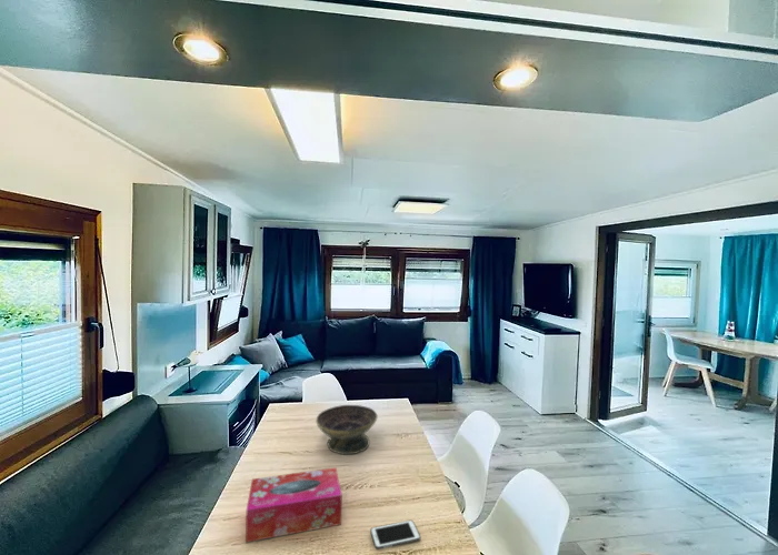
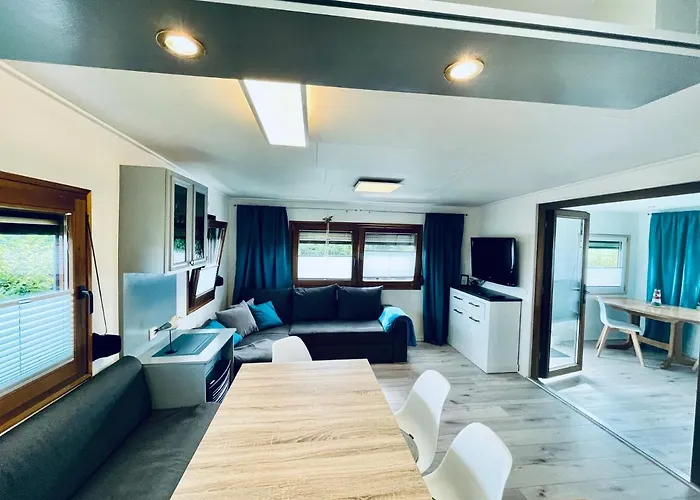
- tissue box (295, 501)
- decorative bowl (346, 428)
- cell phone (395, 534)
